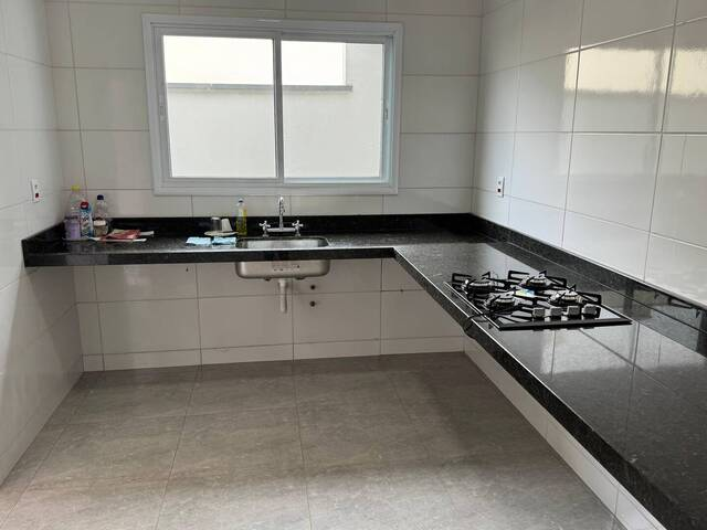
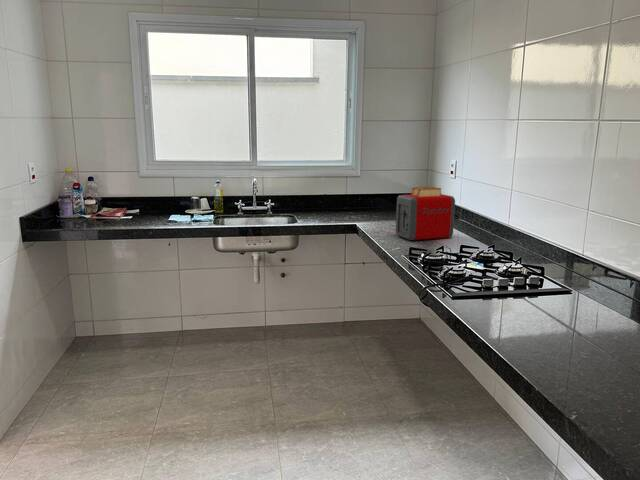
+ toaster (424, 212)
